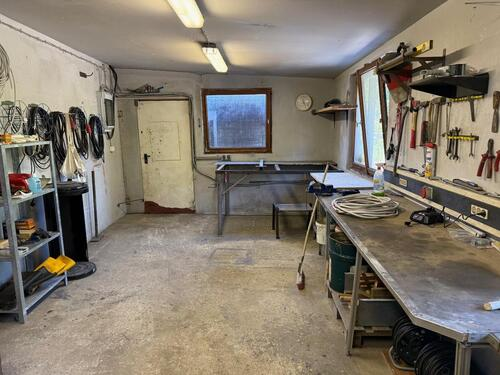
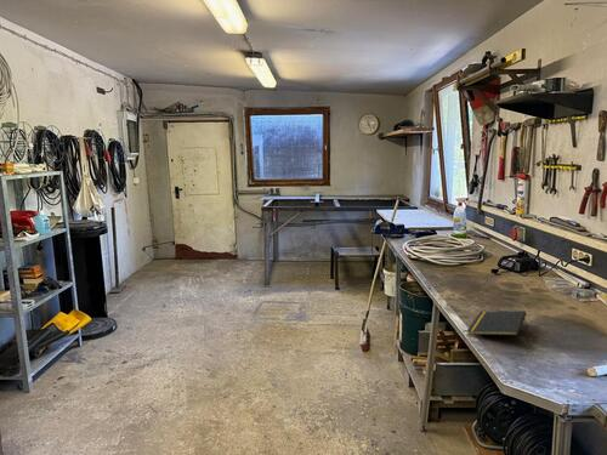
+ notepad (497, 322)
